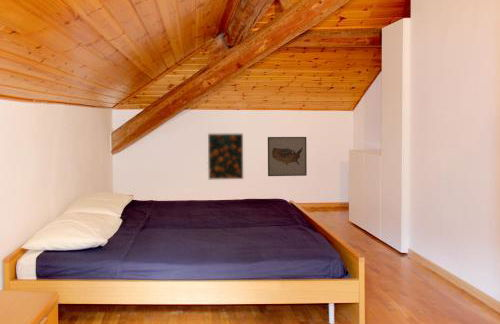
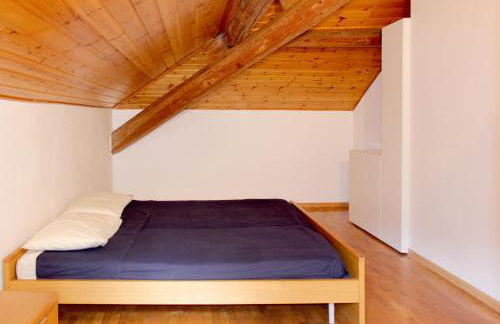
- wall art (287, 156)
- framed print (225, 156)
